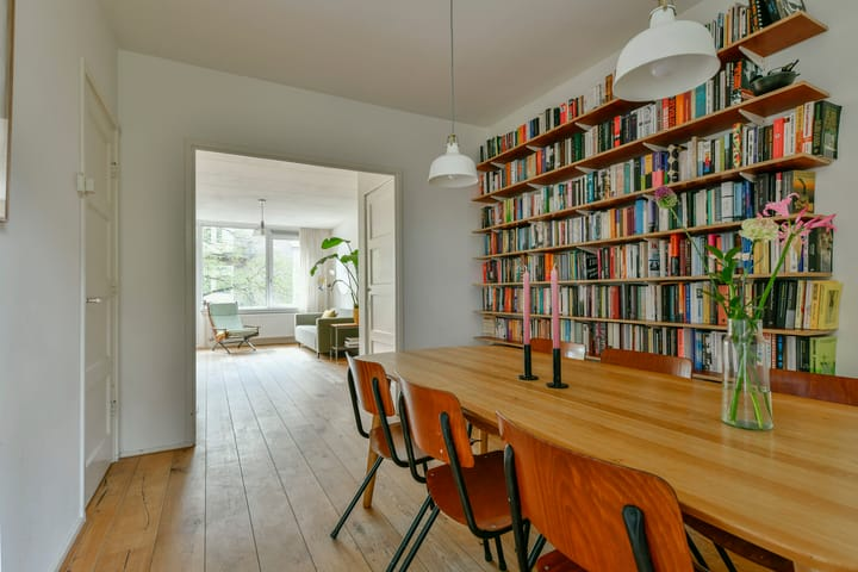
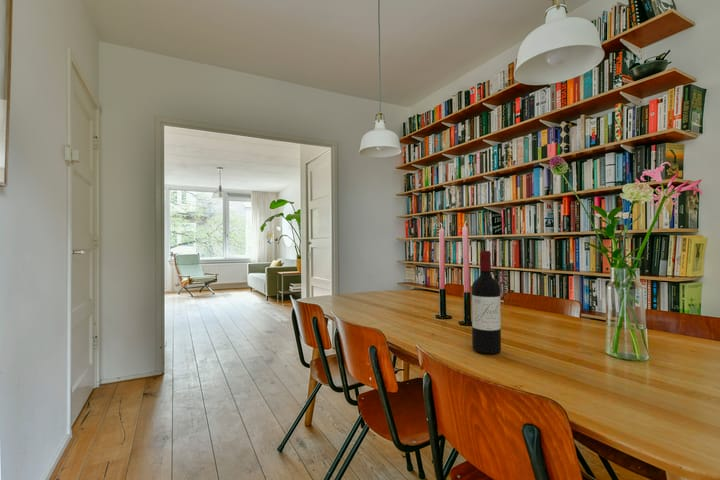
+ wine bottle (485, 300)
